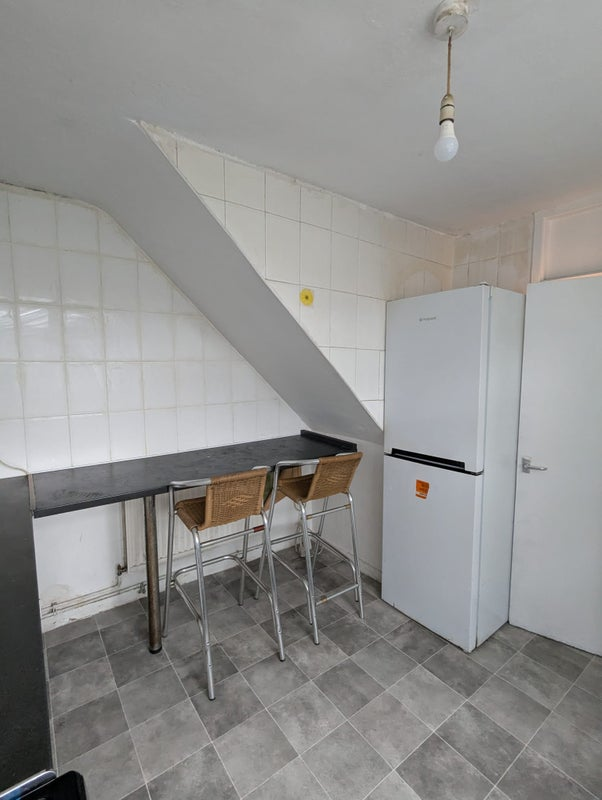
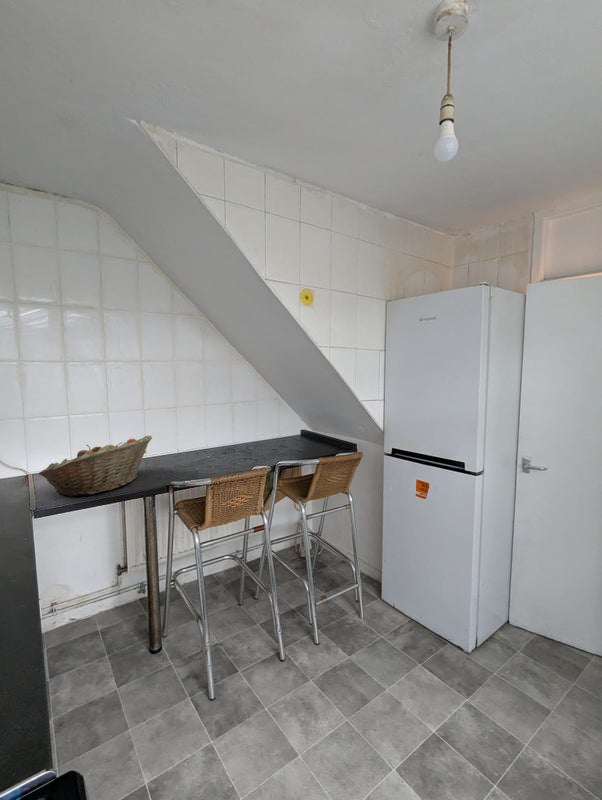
+ fruit basket (101, 461)
